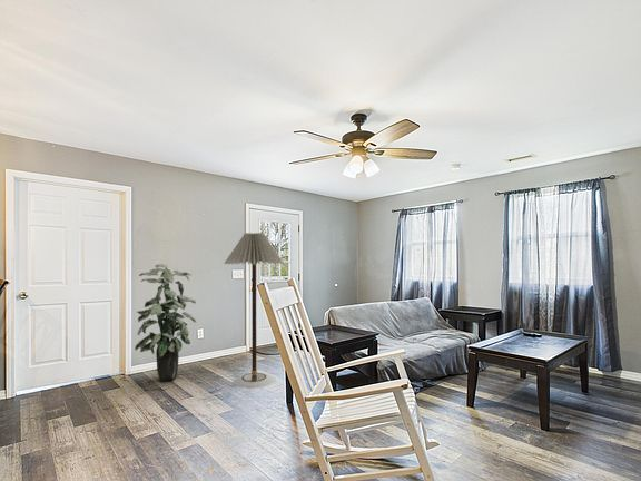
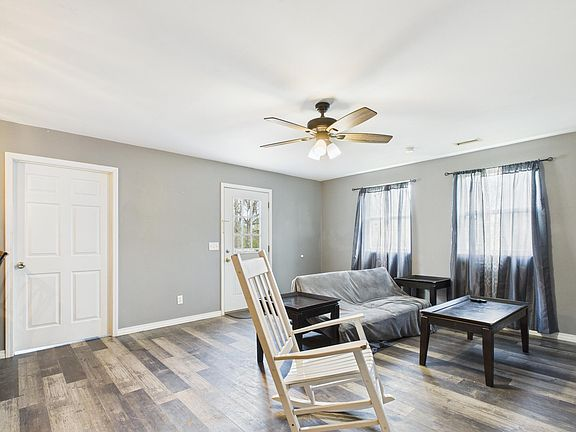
- floor lamp (254, 306)
- indoor plant (164, 321)
